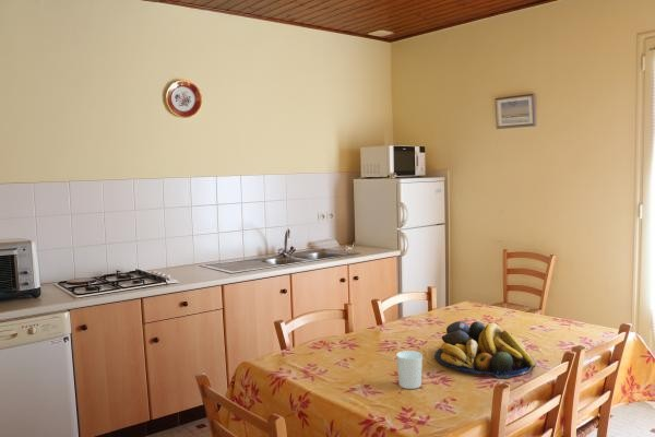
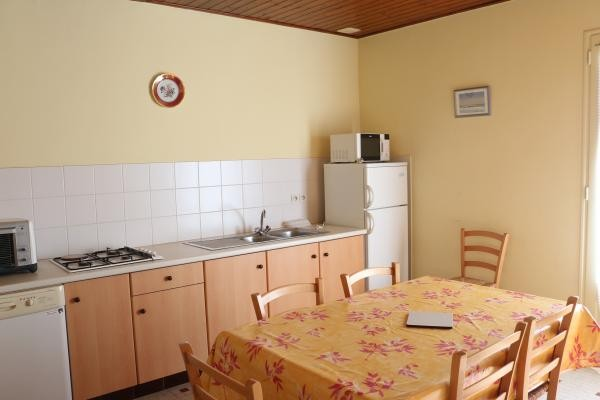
- cup (409, 369)
- fruit bowl (484, 342)
